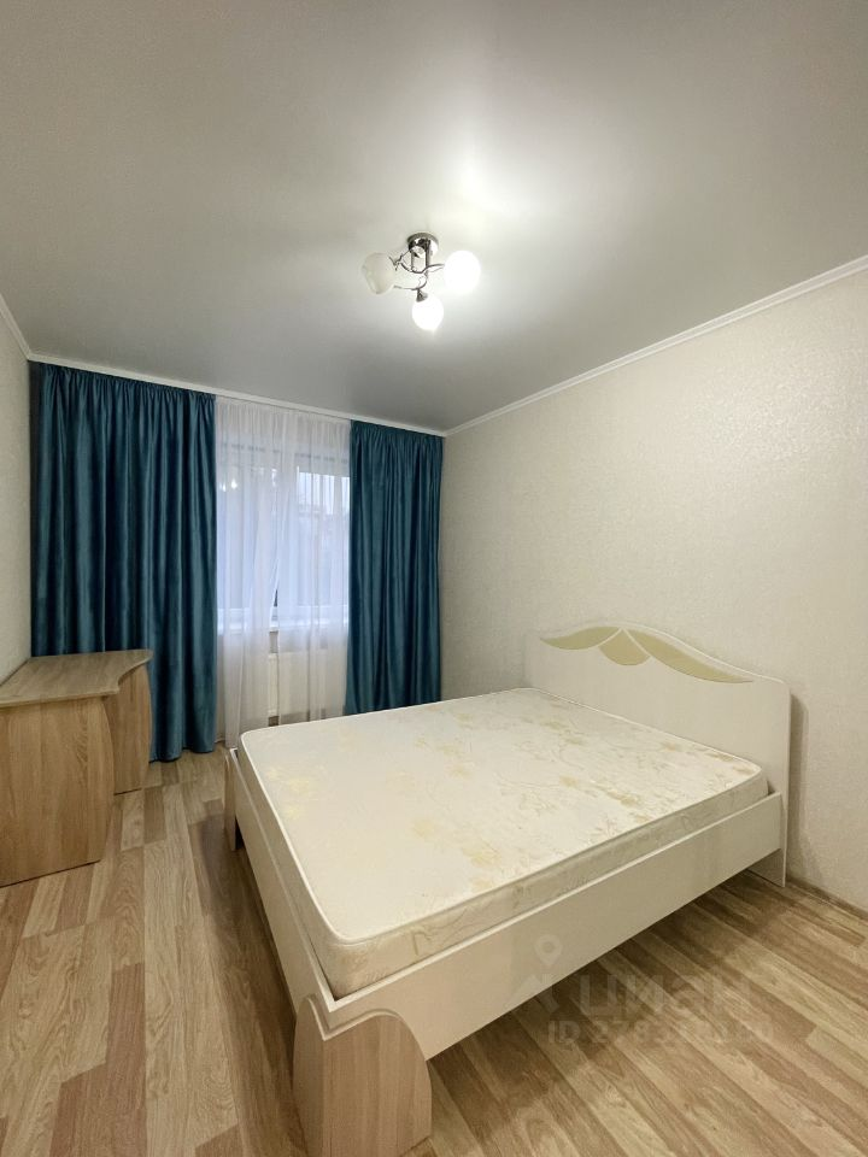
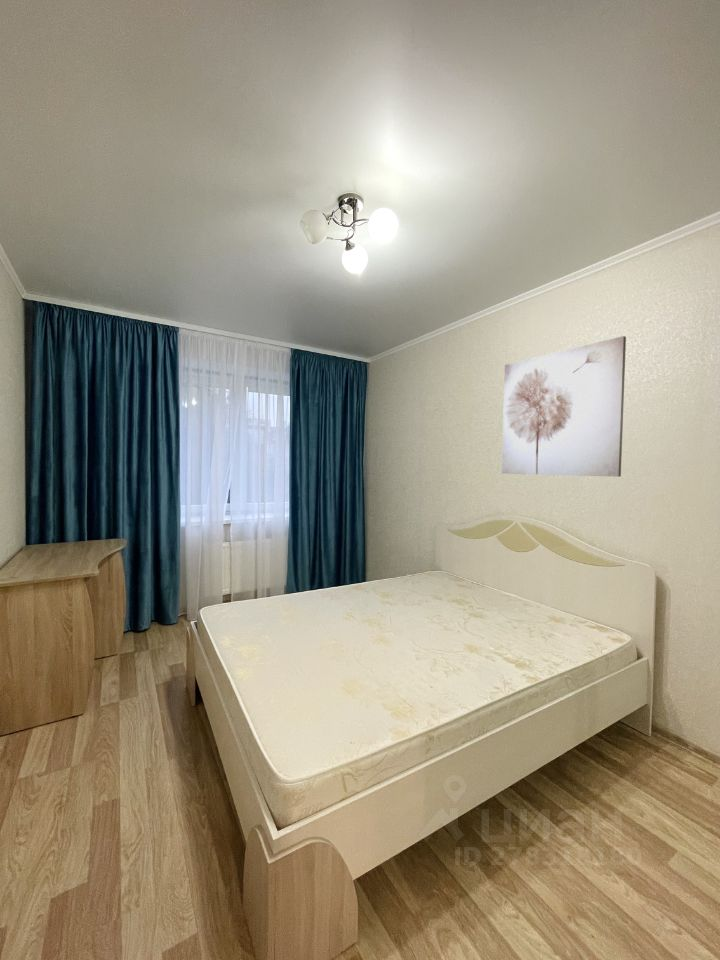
+ wall art (555, 414)
